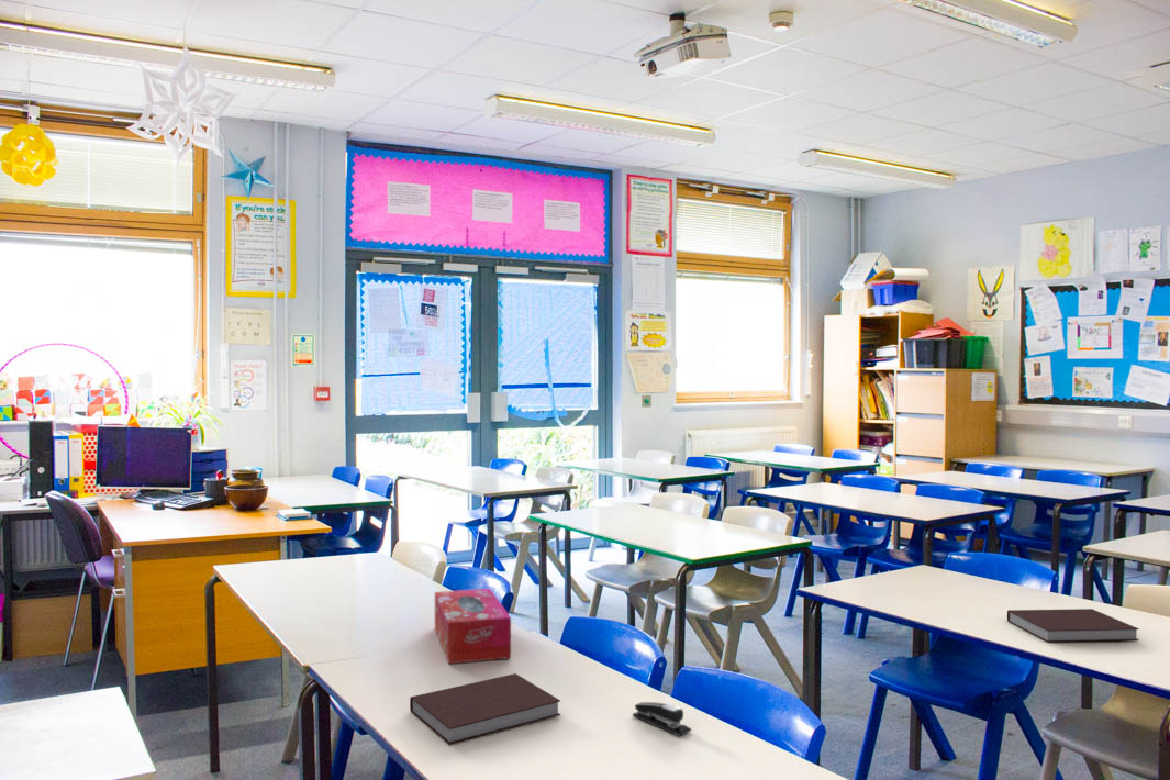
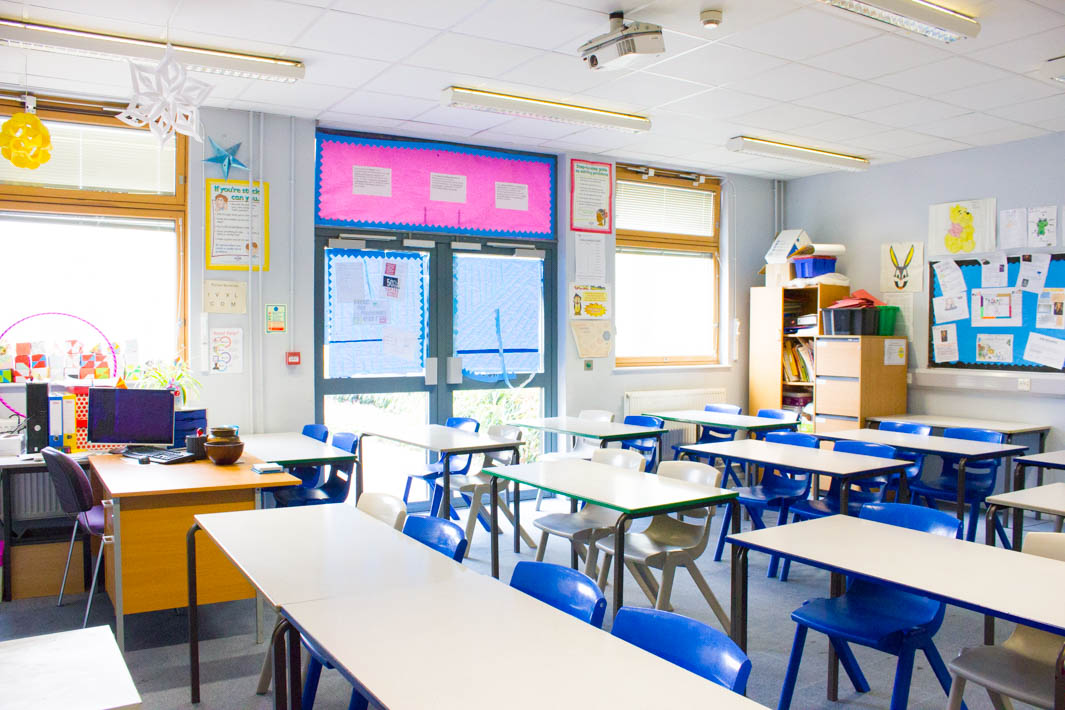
- stapler (660, 713)
- notebook (484, 705)
- notebook (1070, 624)
- tissue box (470, 623)
